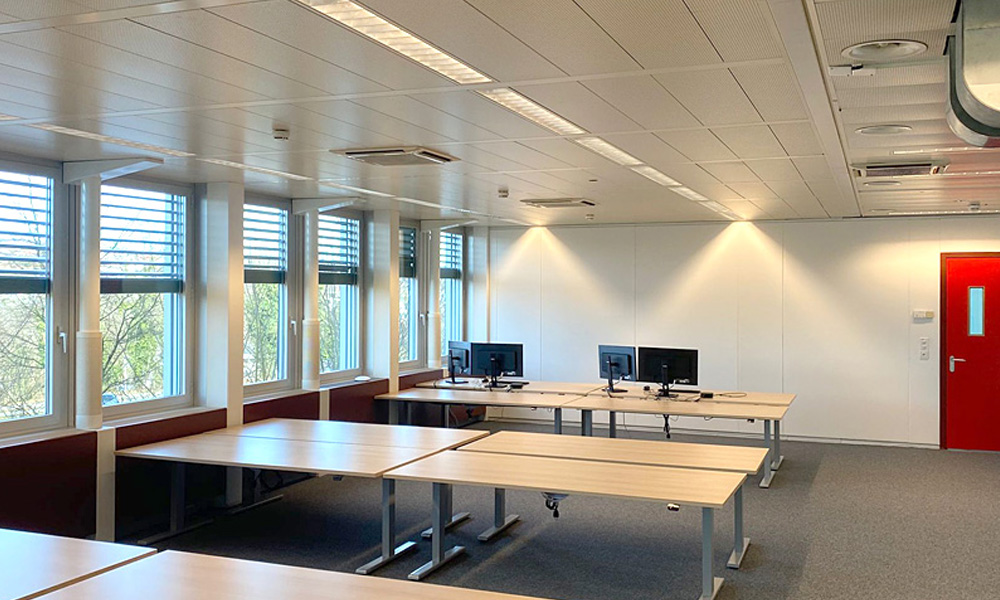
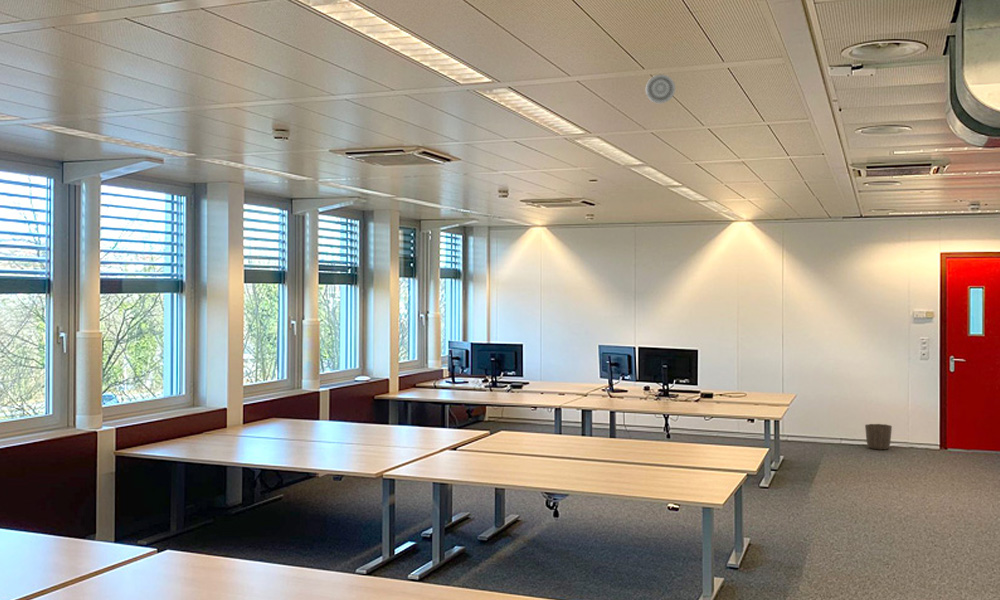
+ waste basket (878, 436)
+ smoke detector (660, 88)
